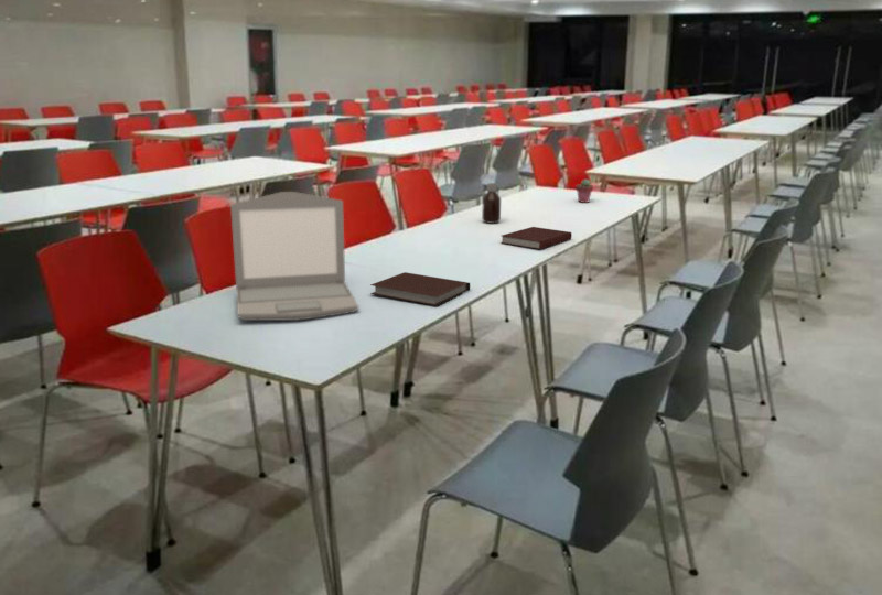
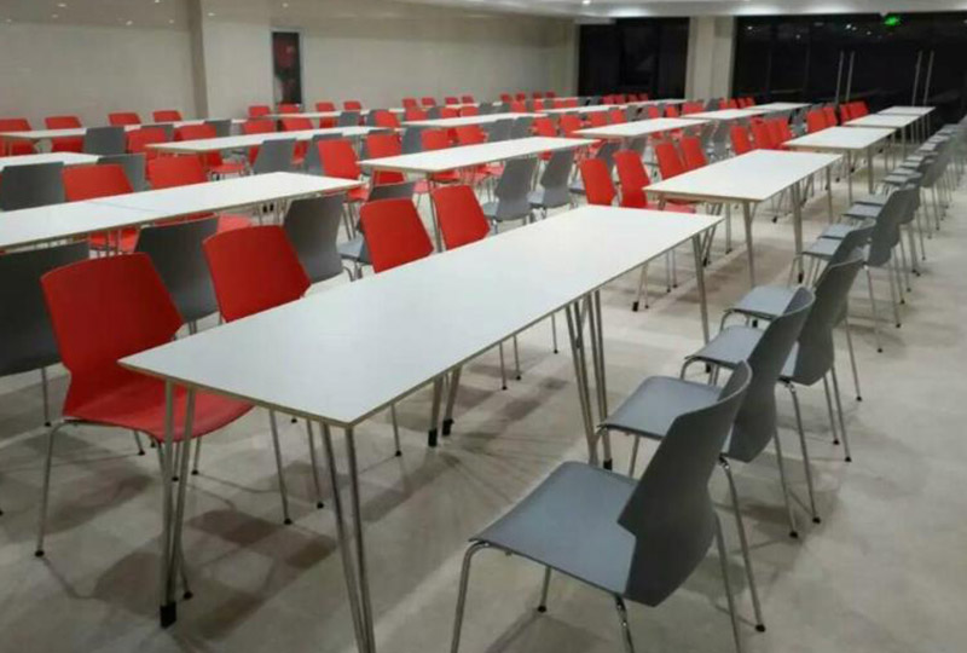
- potted succulent (584, 190)
- bottle (491, 203)
- notebook (420, 288)
- notebook (536, 237)
- laptop (293, 252)
